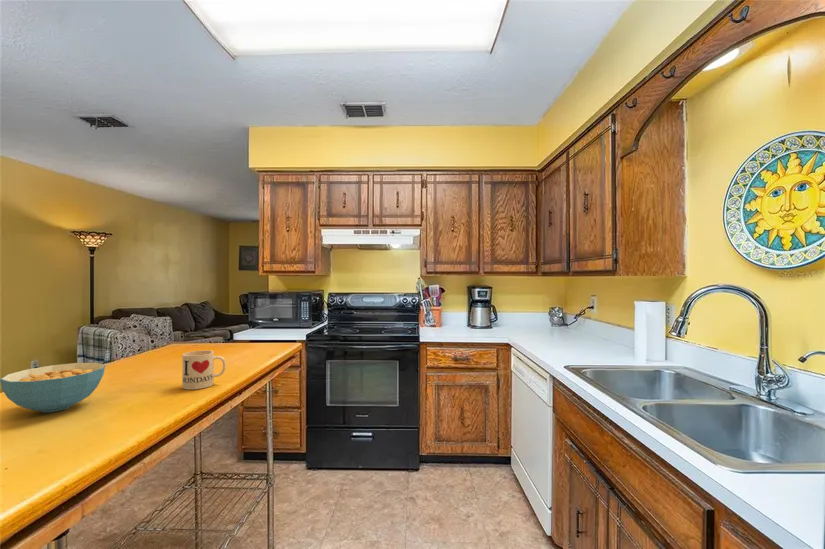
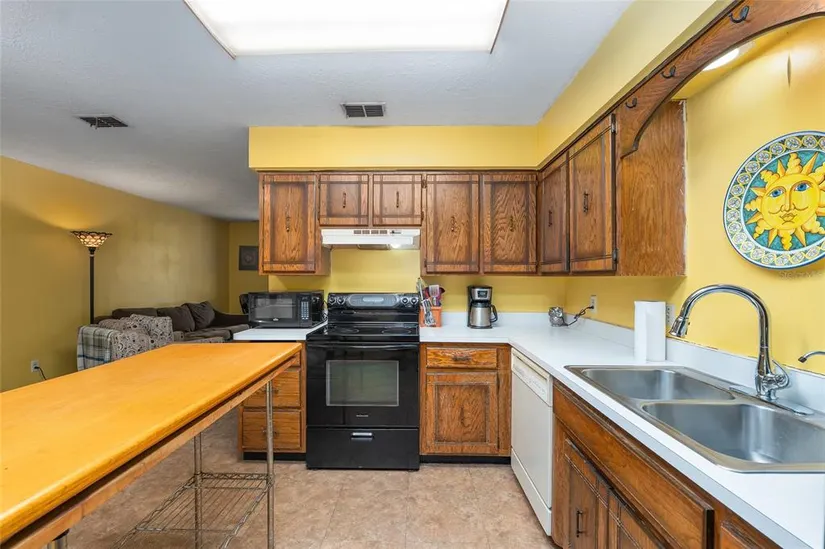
- mug (204, 368)
- cereal bowl (56, 389)
